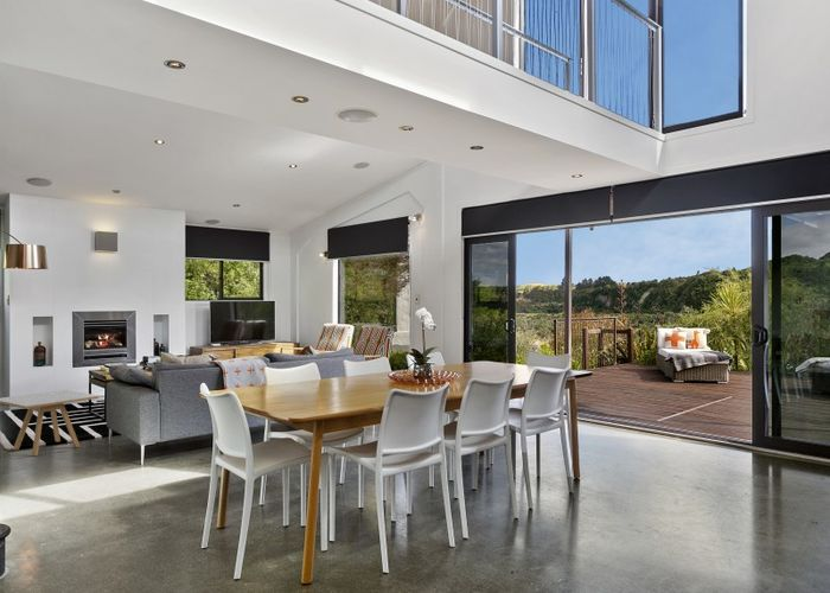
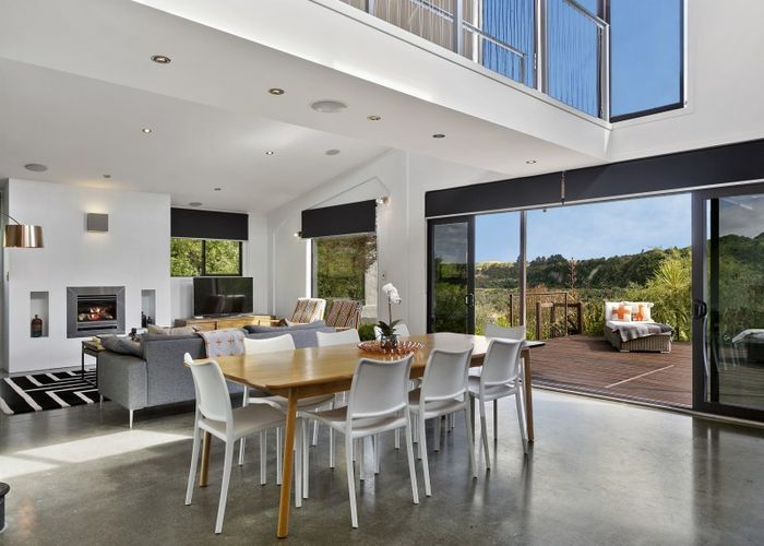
- side table (42, 421)
